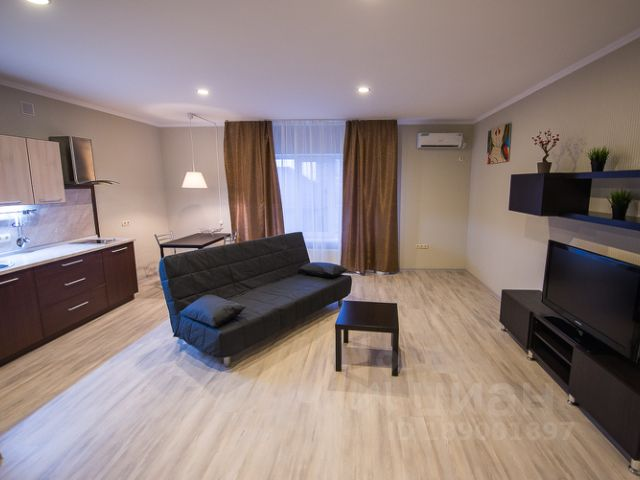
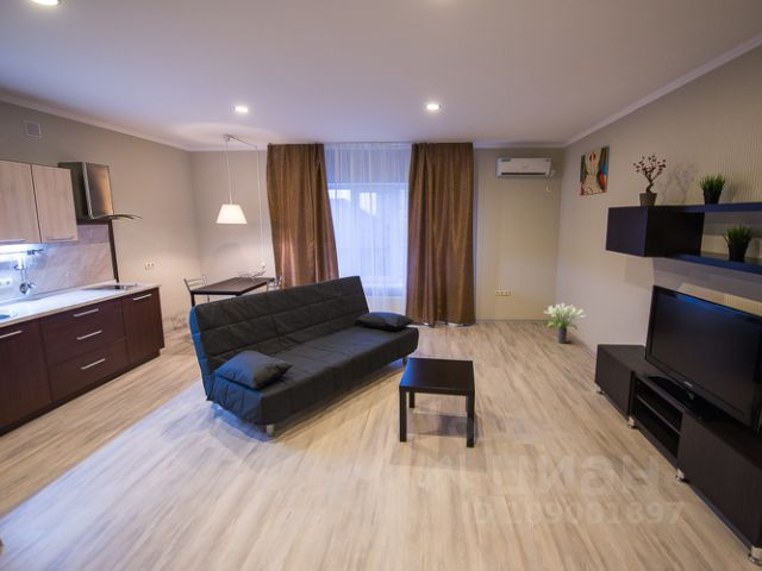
+ potted plant (563, 322)
